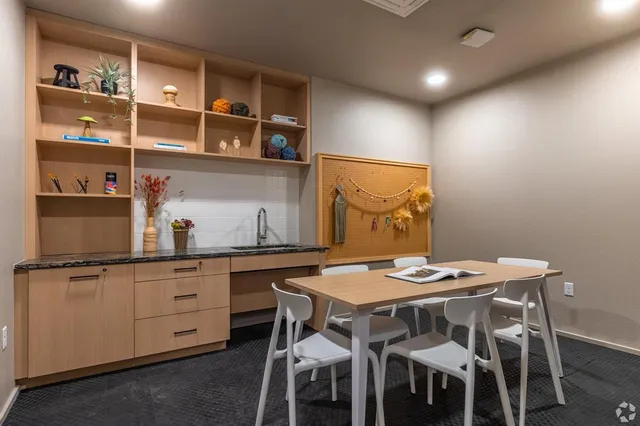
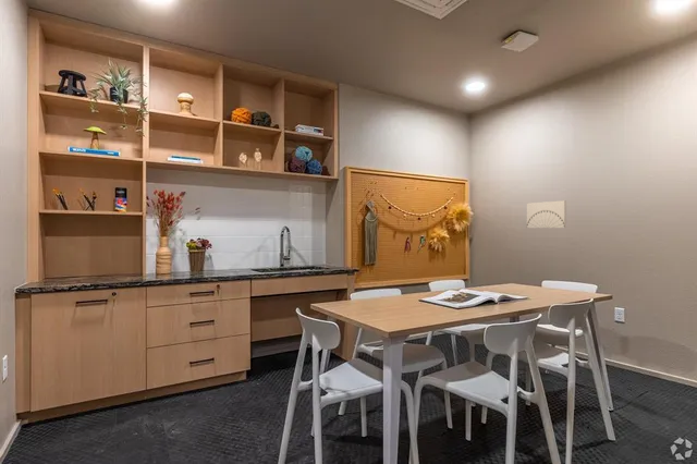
+ wall art (546, 215)
